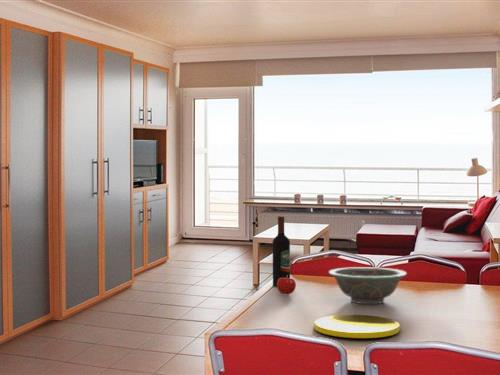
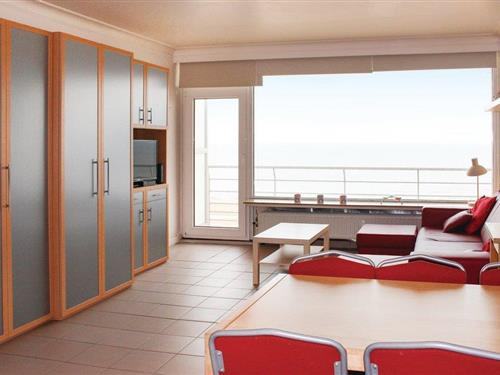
- wine bottle (281, 250)
- apple (286, 284)
- plate (356, 325)
- decorative bowl (367, 286)
